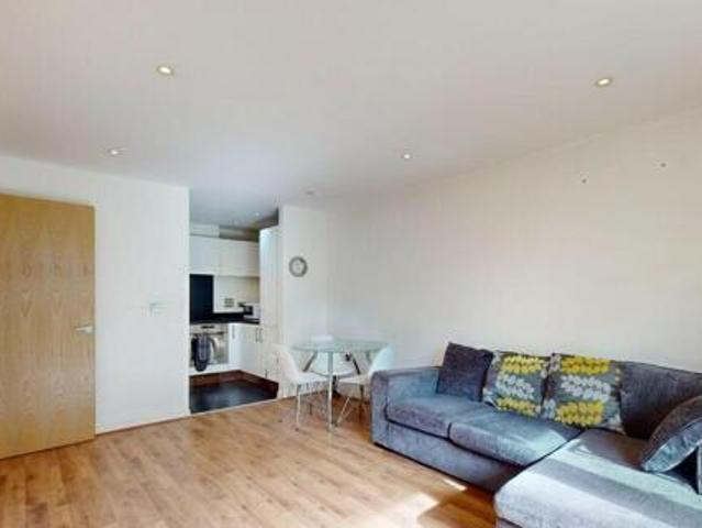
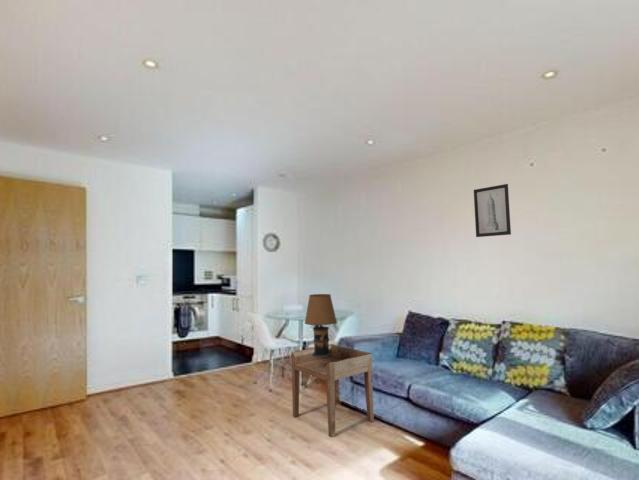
+ wall art (491, 211)
+ side table (331, 385)
+ table lamp (326, 335)
